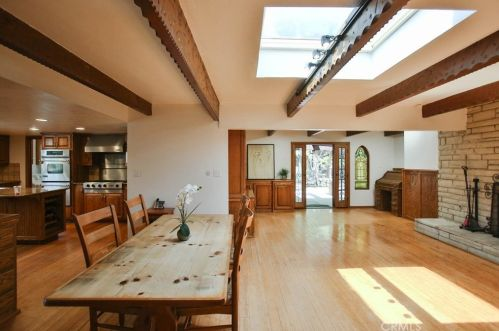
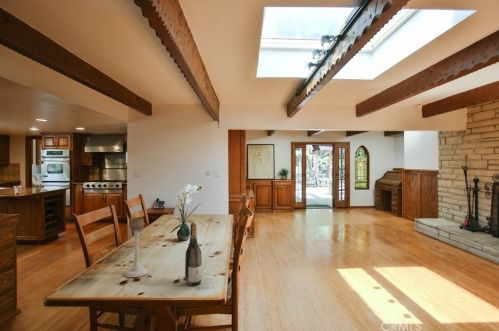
+ wine bottle (193, 253)
+ candle holder (136, 245)
